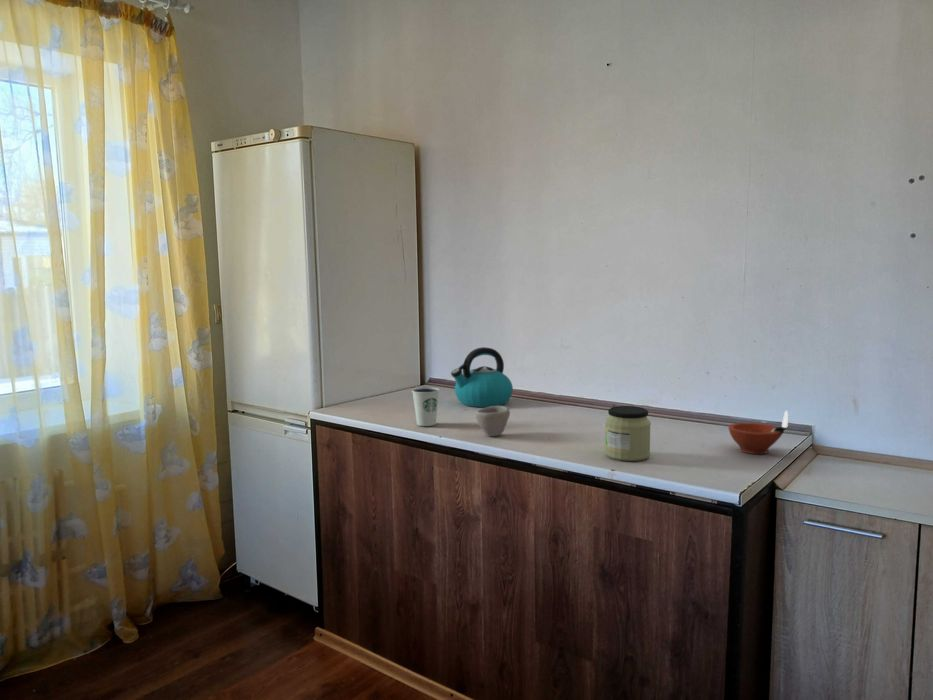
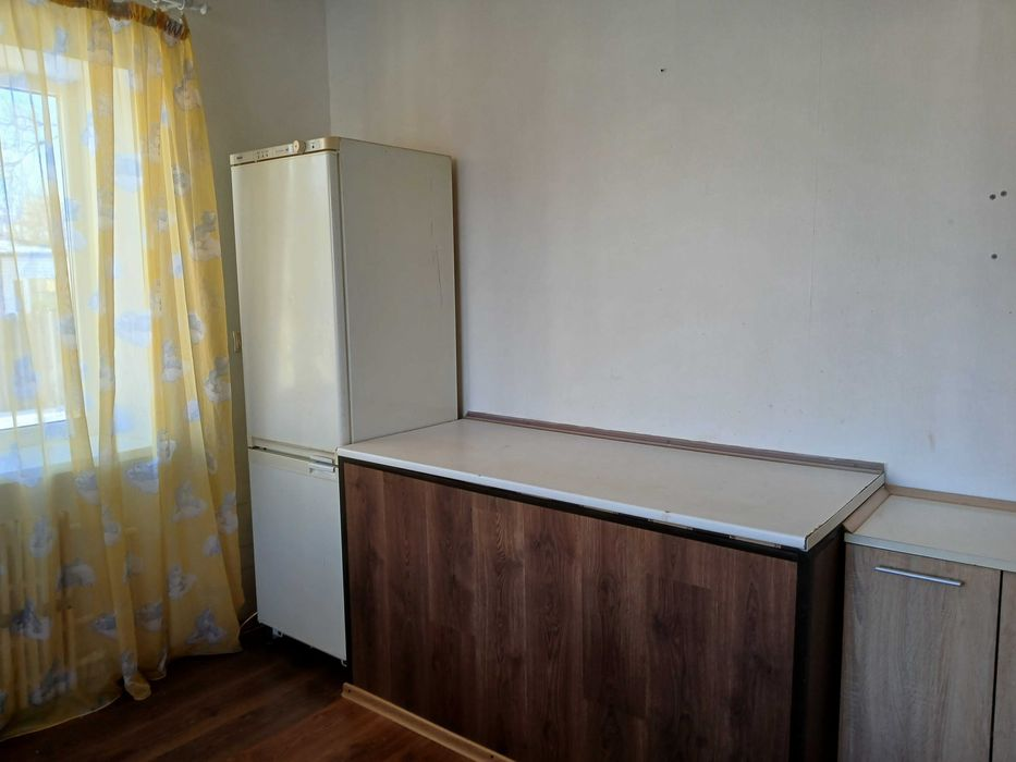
- jar (627, 432)
- oil lamp (759, 428)
- dixie cup (426, 407)
- kettle (480, 375)
- cup (495, 420)
